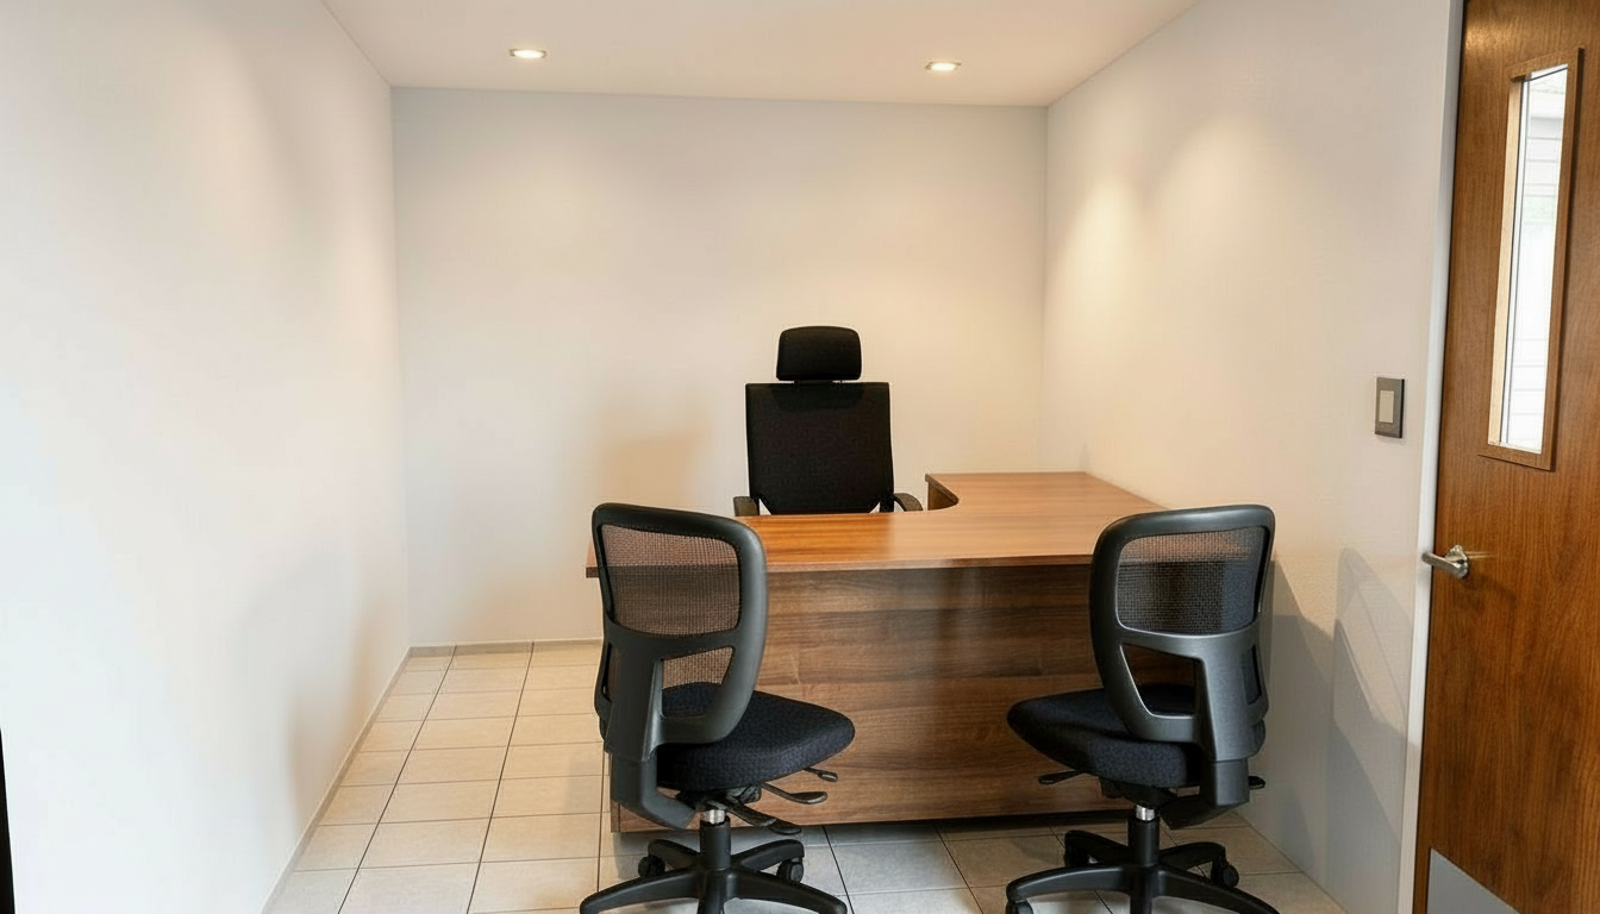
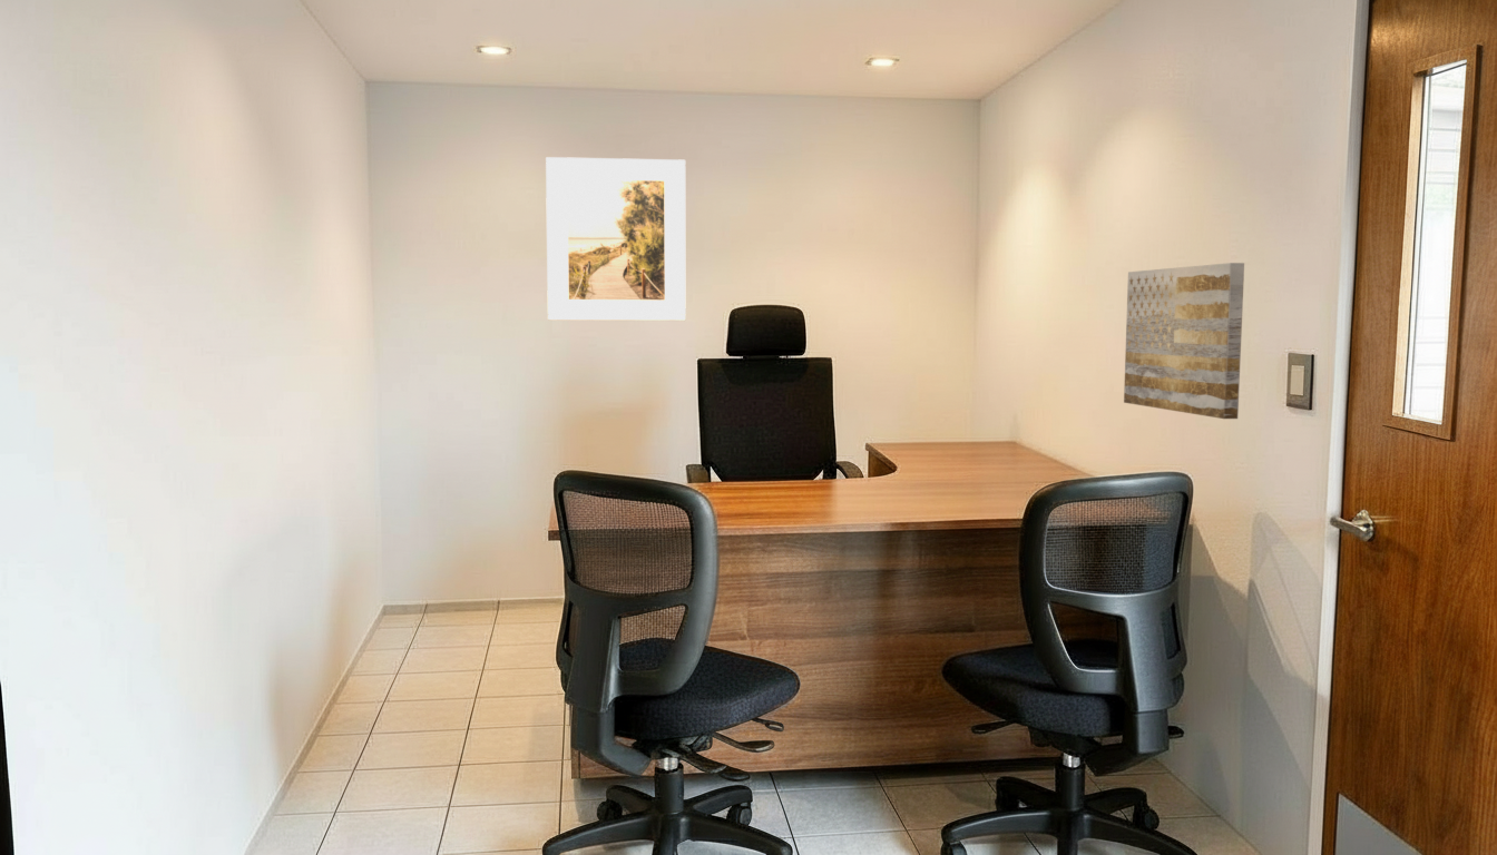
+ wall art (1178, 338)
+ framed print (616, 239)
